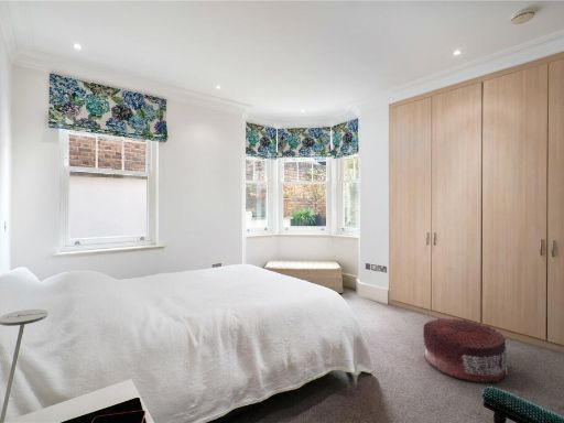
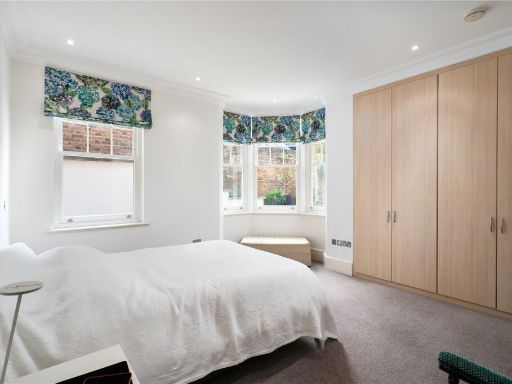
- pouf (463, 345)
